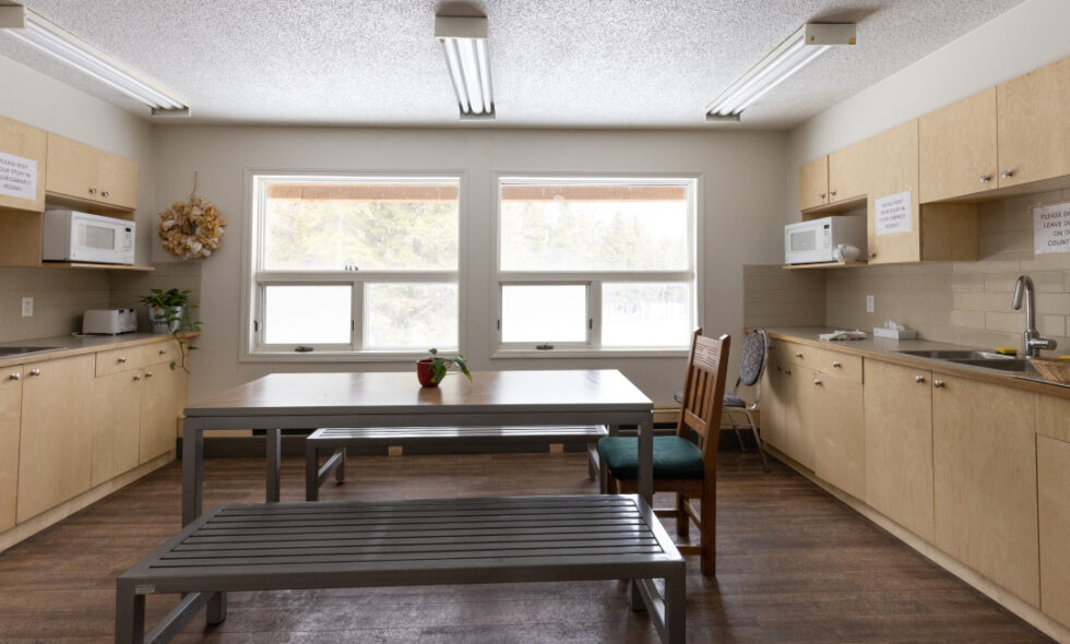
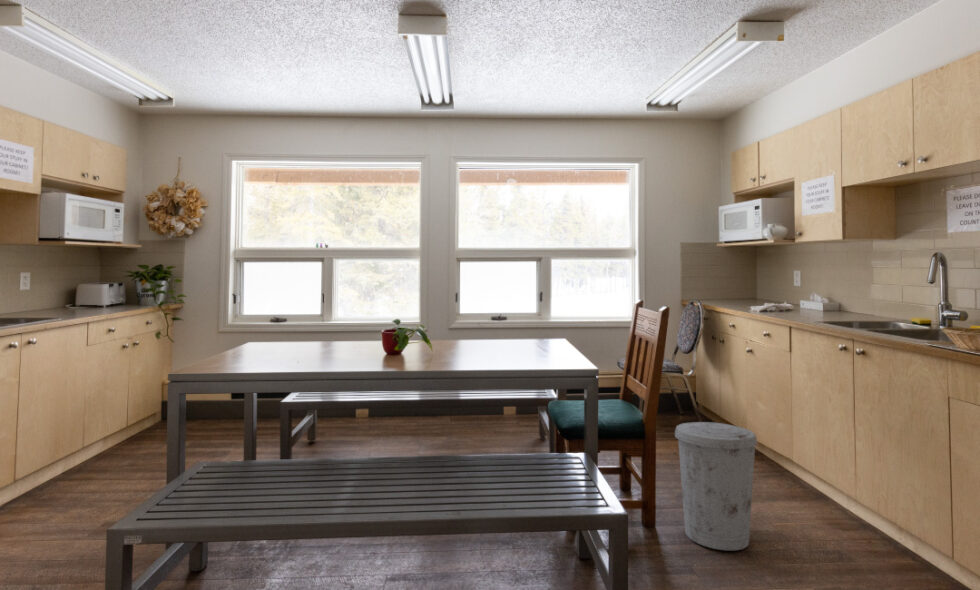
+ trash can (714, 481)
